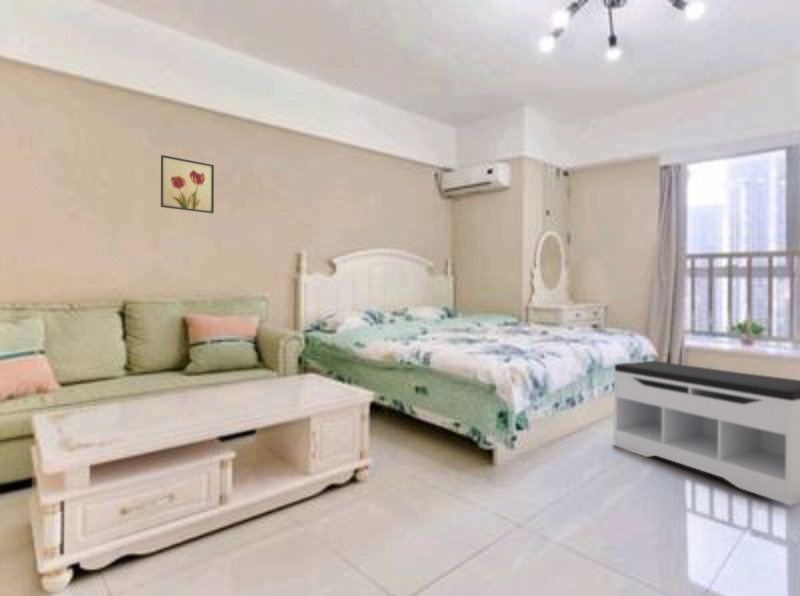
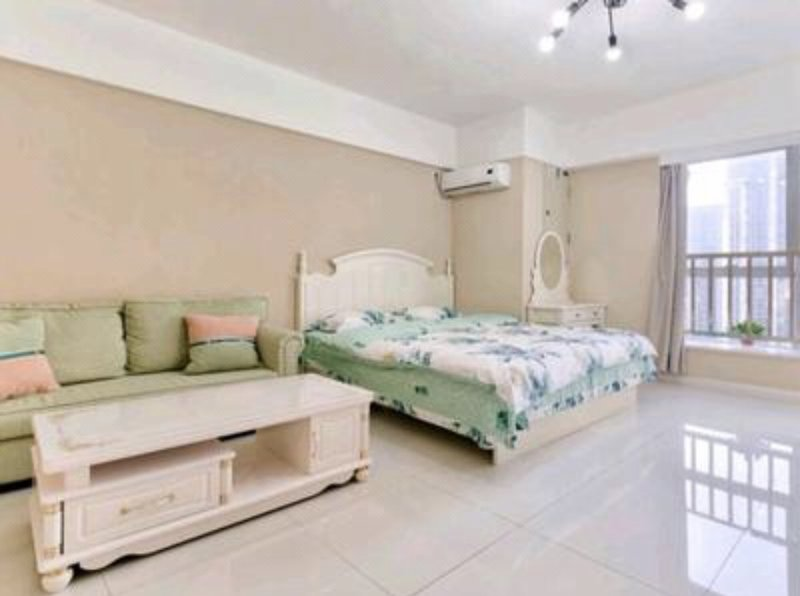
- wall art (187, 185)
- bench (709, 418)
